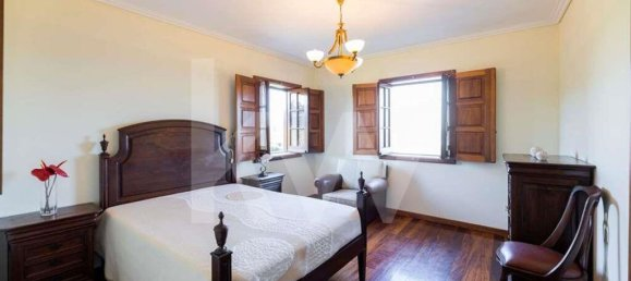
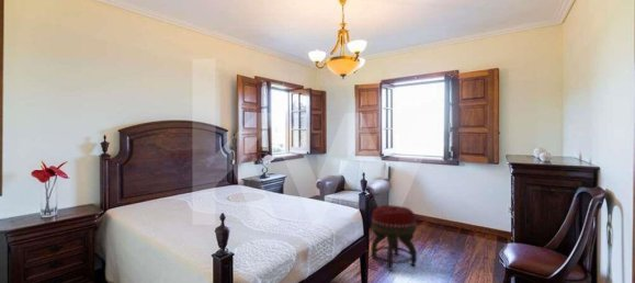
+ footstool (393, 234)
